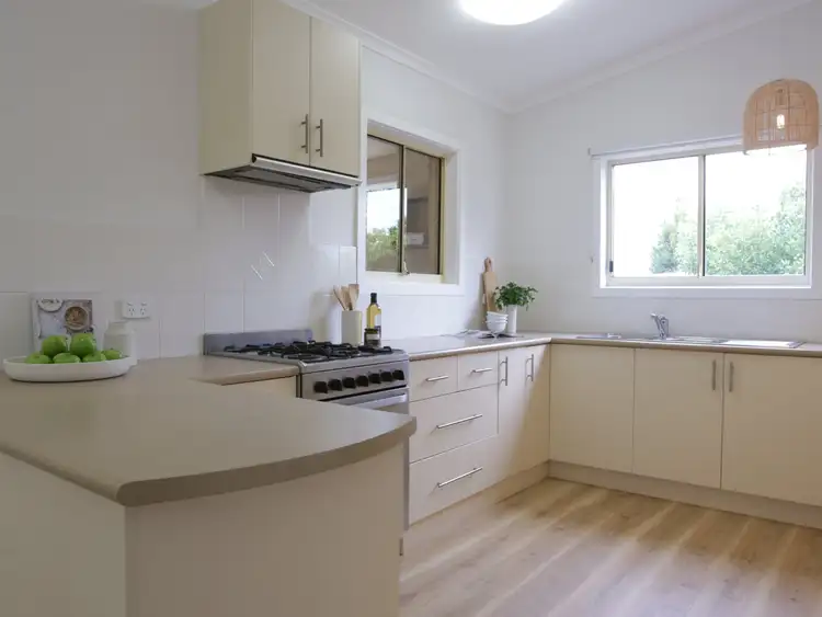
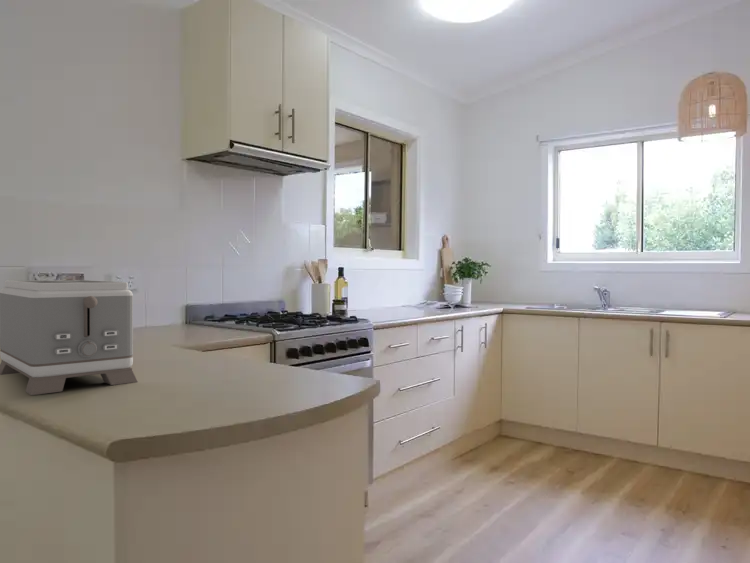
+ toaster (66, 329)
